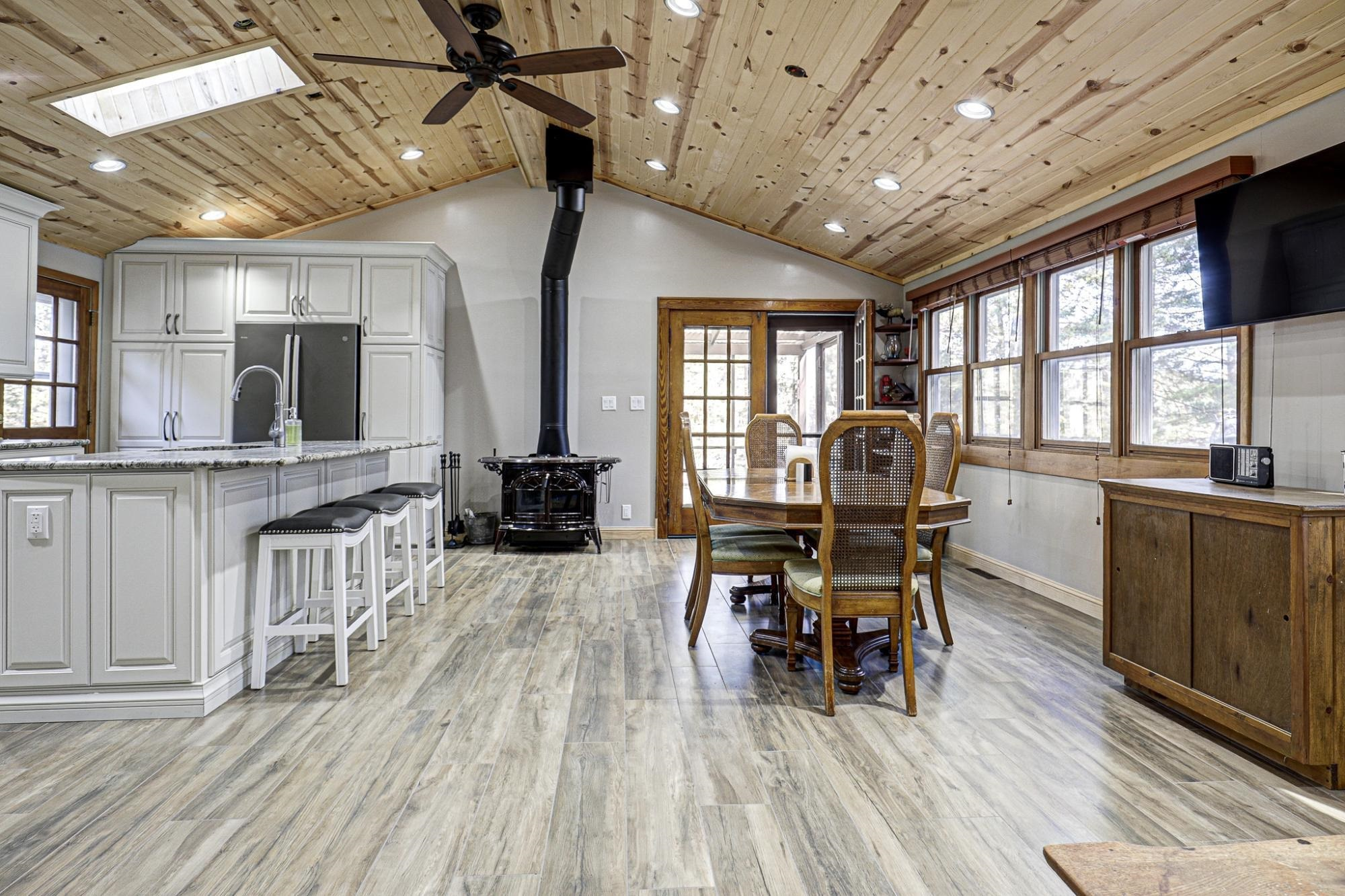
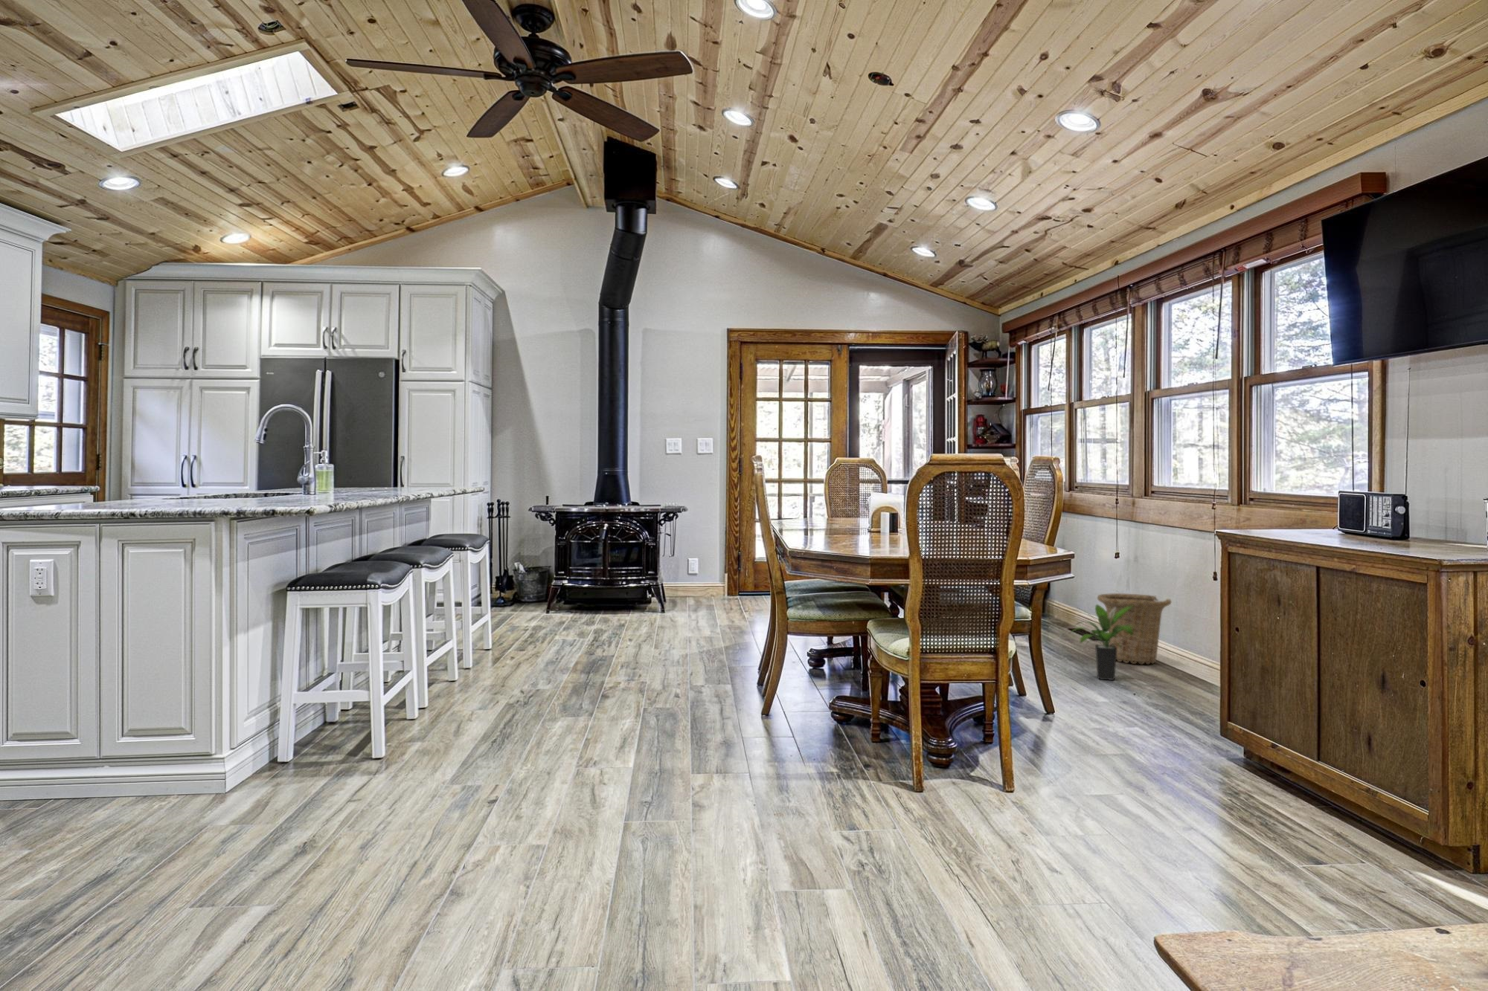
+ potted plant (1105, 641)
+ basket (1133, 628)
